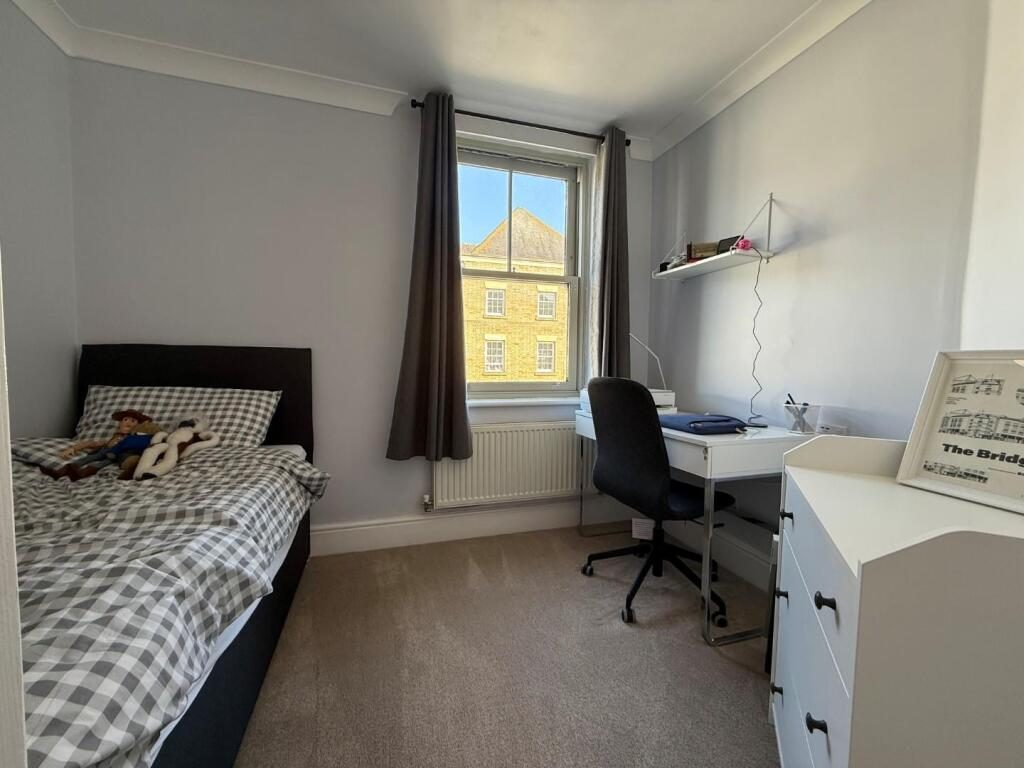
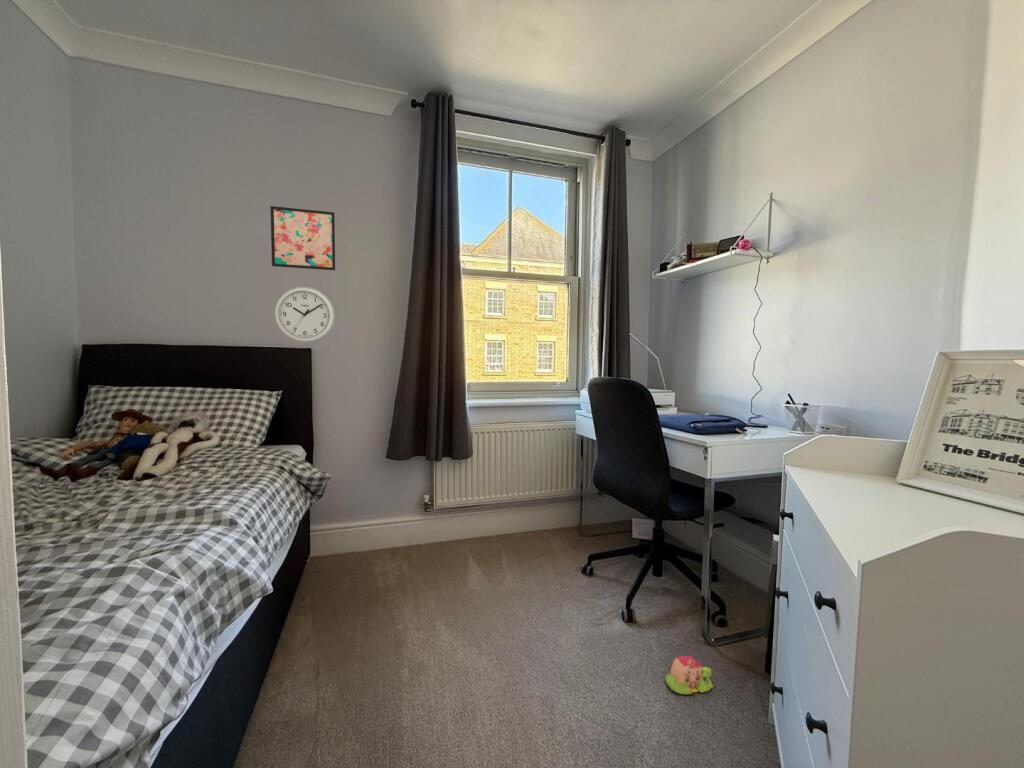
+ wall art (303, 239)
+ toy house (689, 669)
+ wall clock (304, 314)
